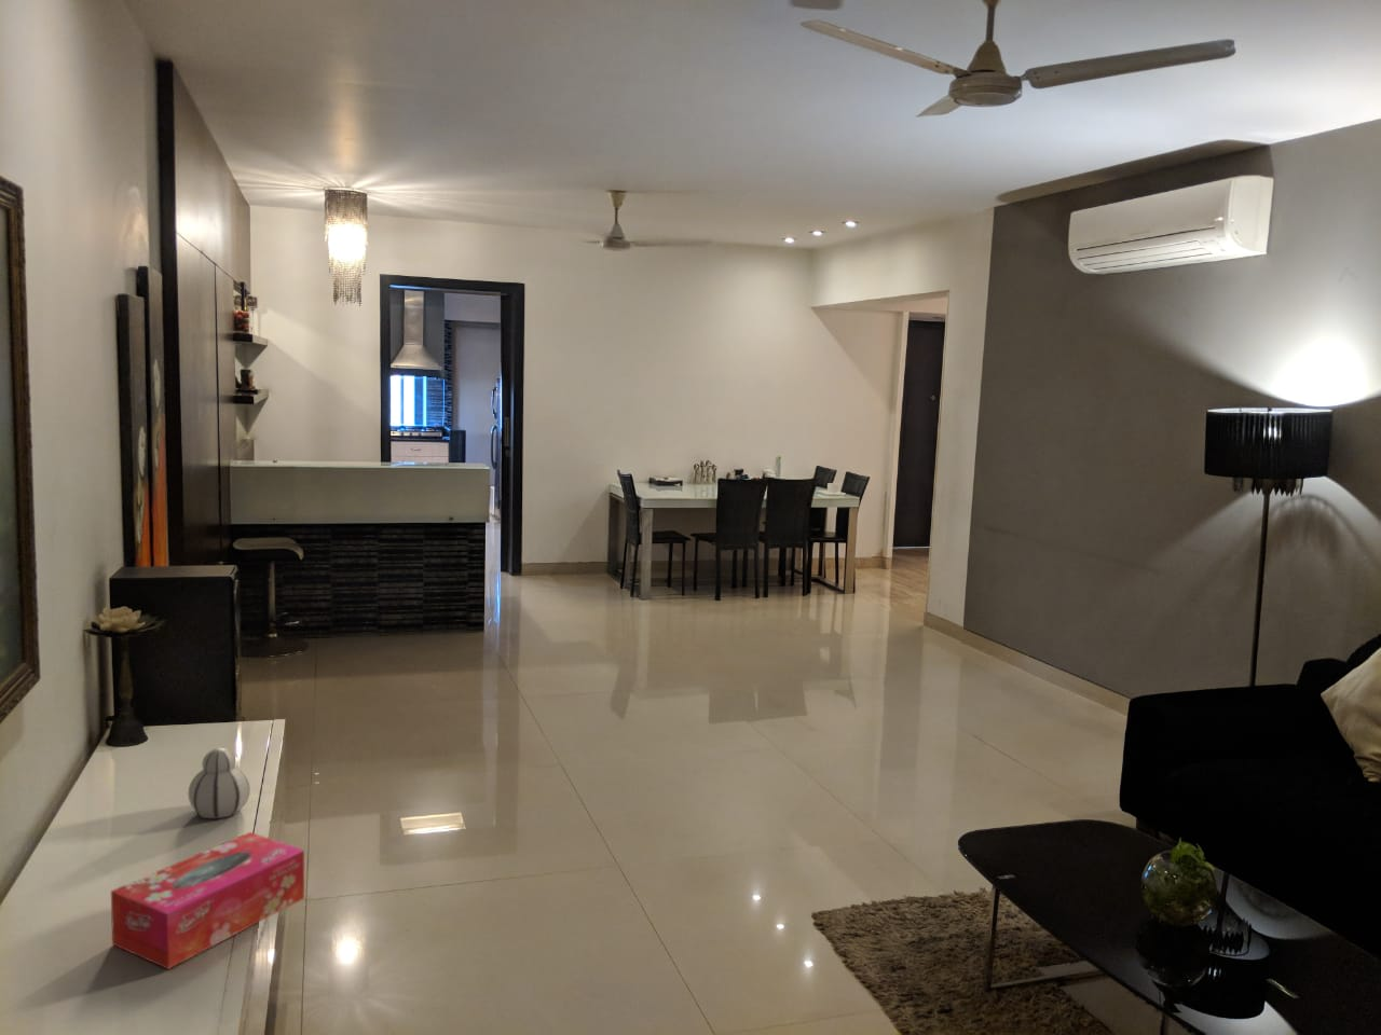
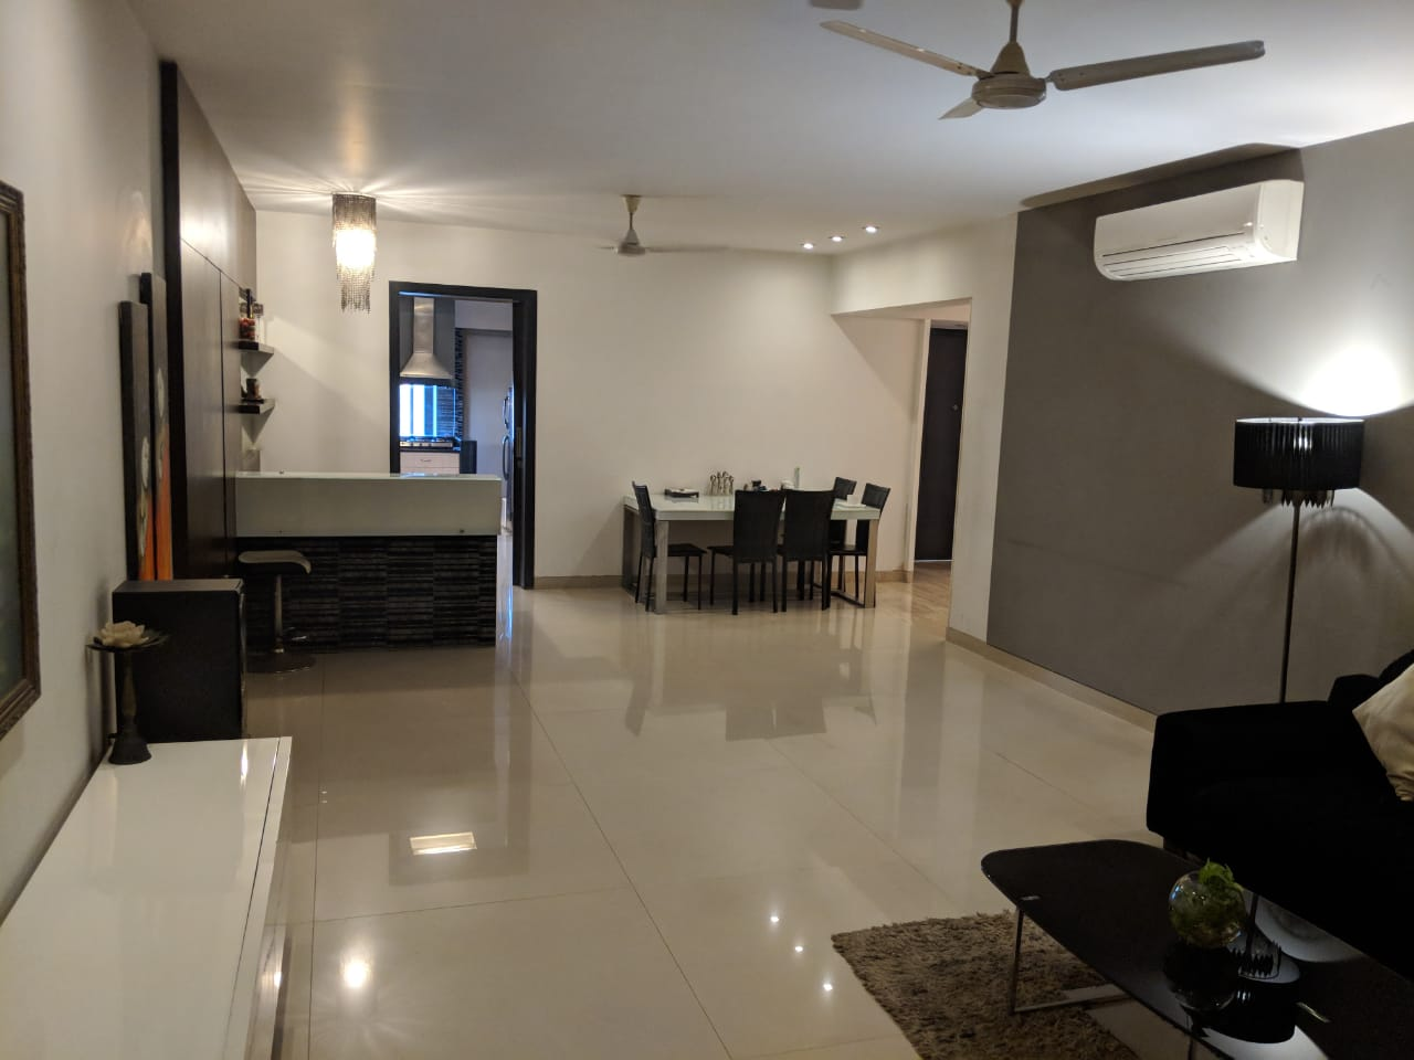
- tissue box (212, 895)
- gourd (219, 780)
